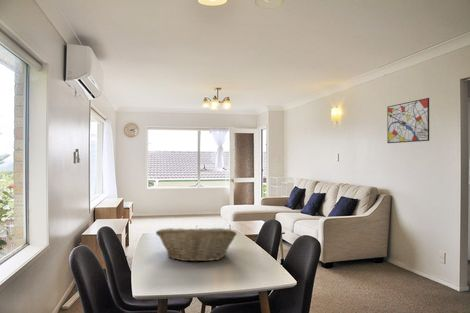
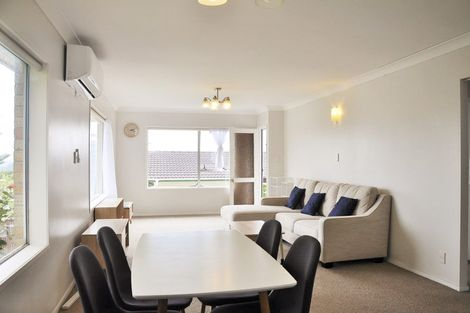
- wall art (406, 122)
- fruit basket (196, 239)
